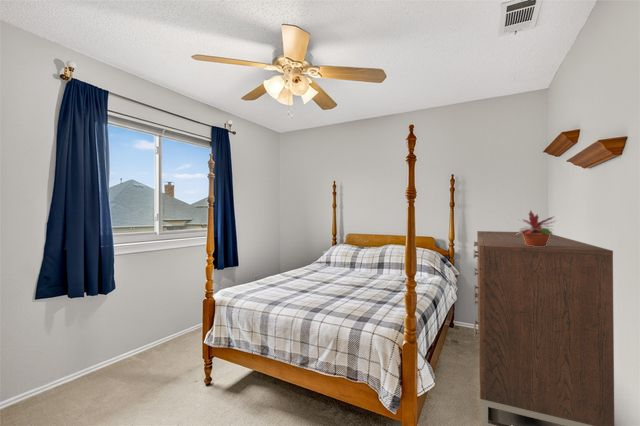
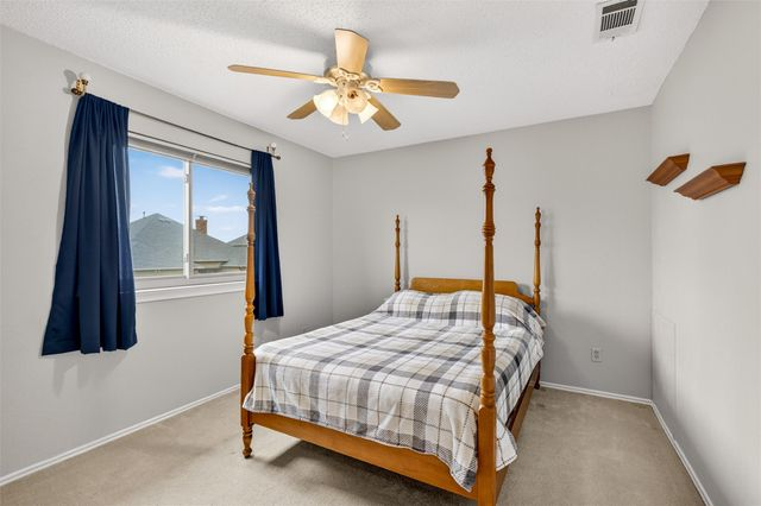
- dresser (518, 305)
- potted plant (535, 227)
